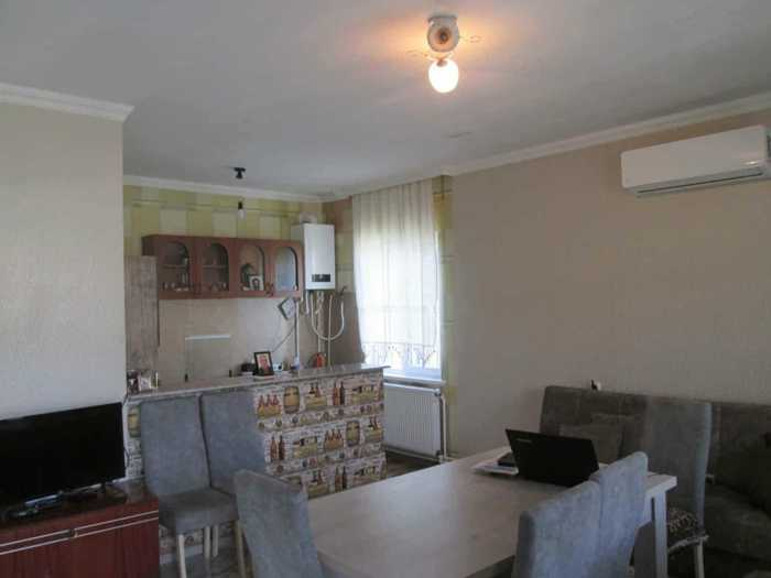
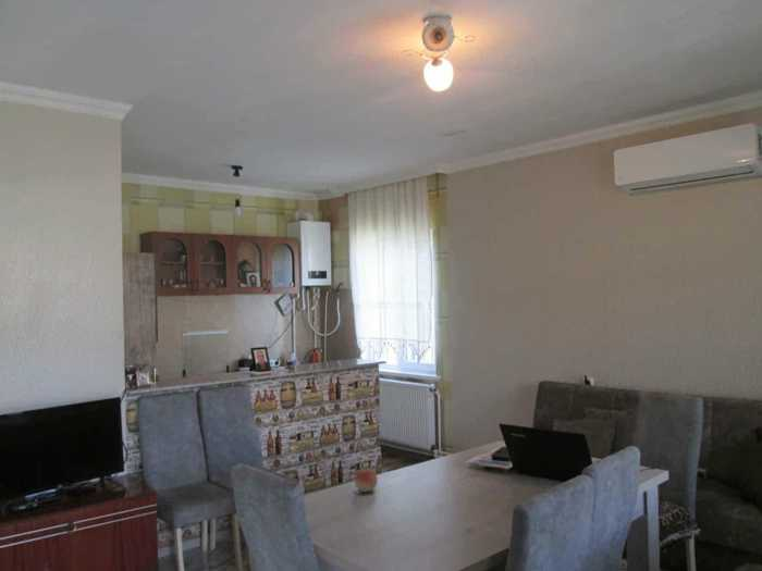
+ fruit (366, 480)
